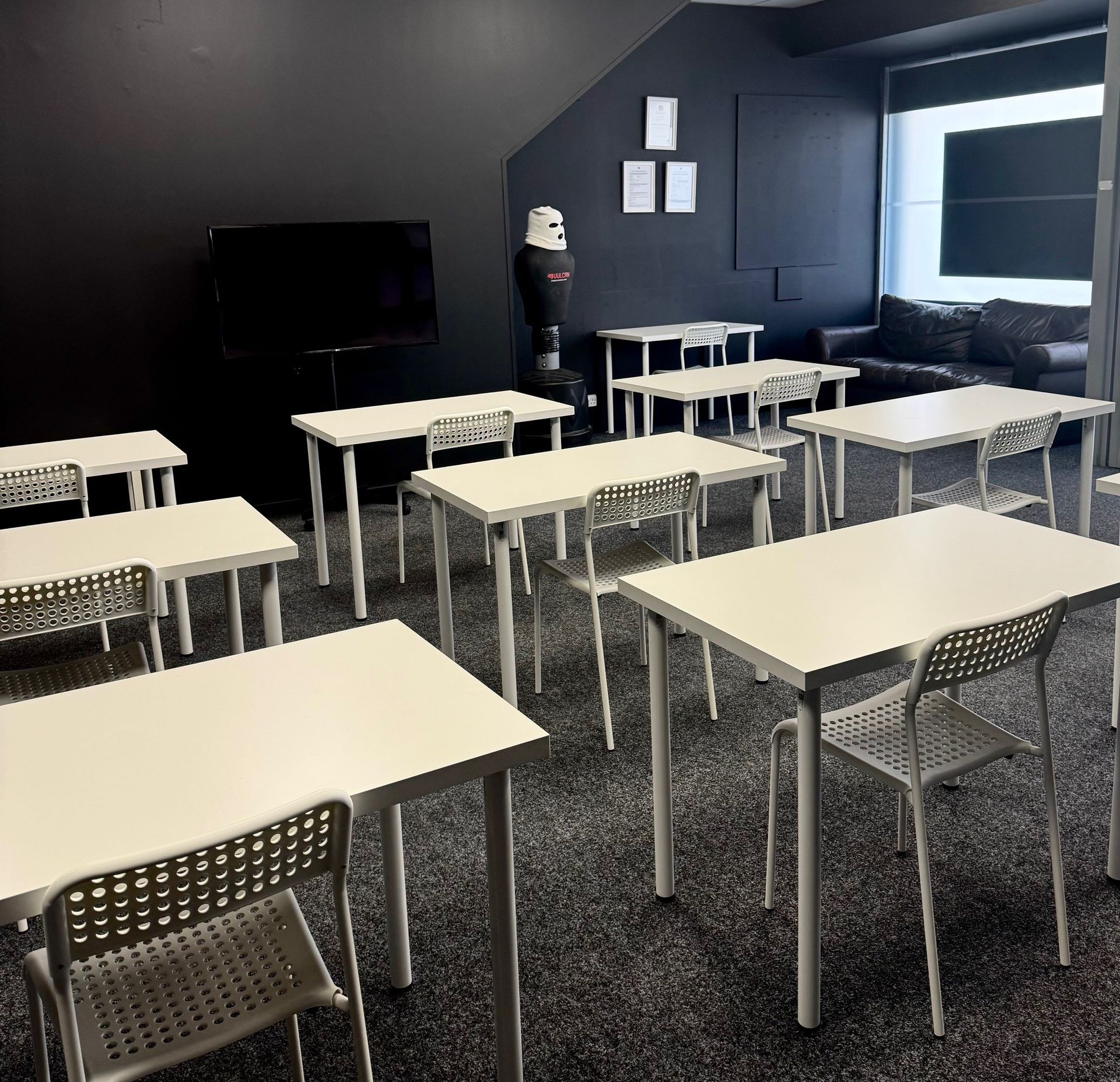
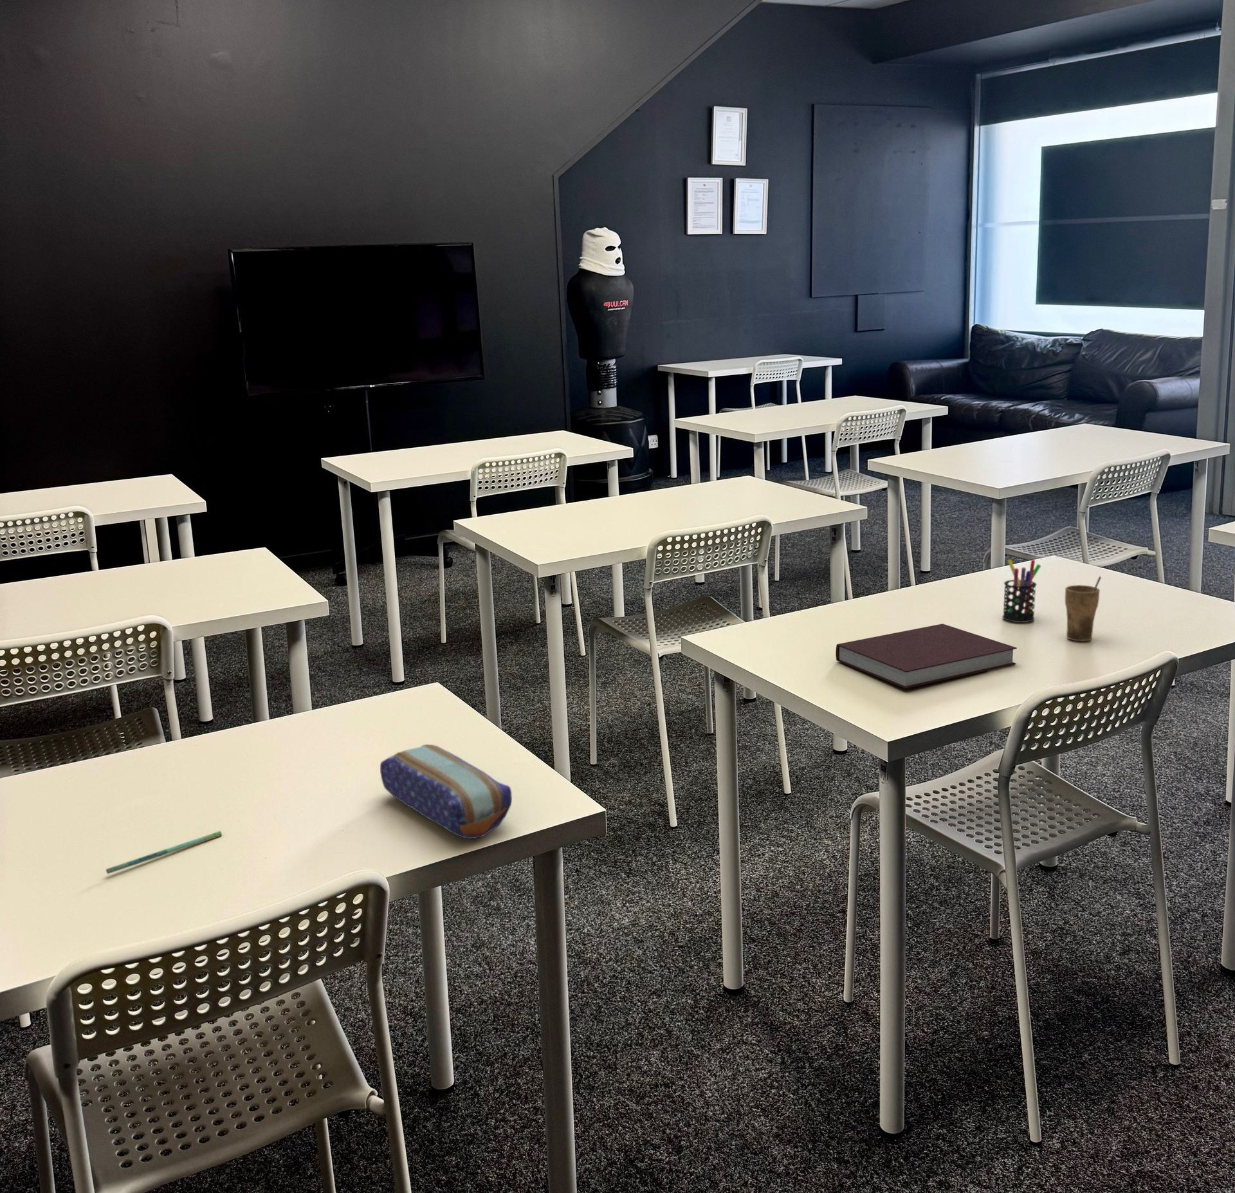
+ pencil case (443, 786)
+ pen holder (1024, 588)
+ cup (1082, 606)
+ notebook (925, 654)
+ pen (165, 851)
